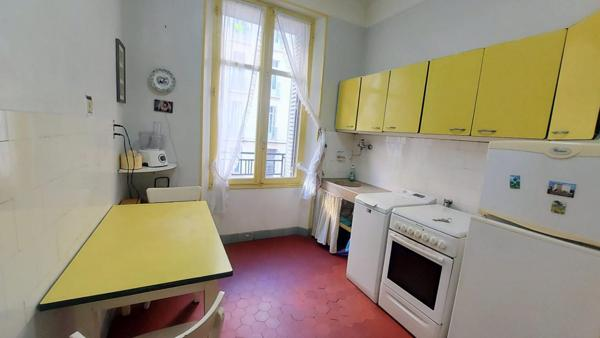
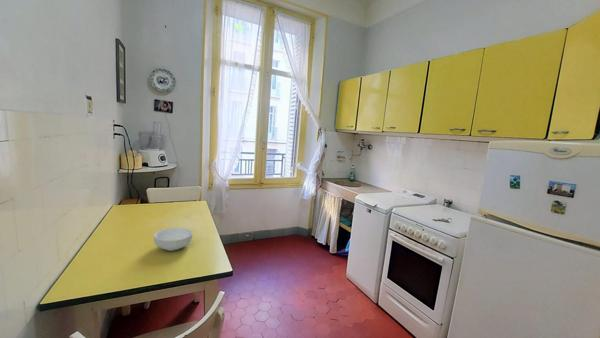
+ cereal bowl (173, 240)
